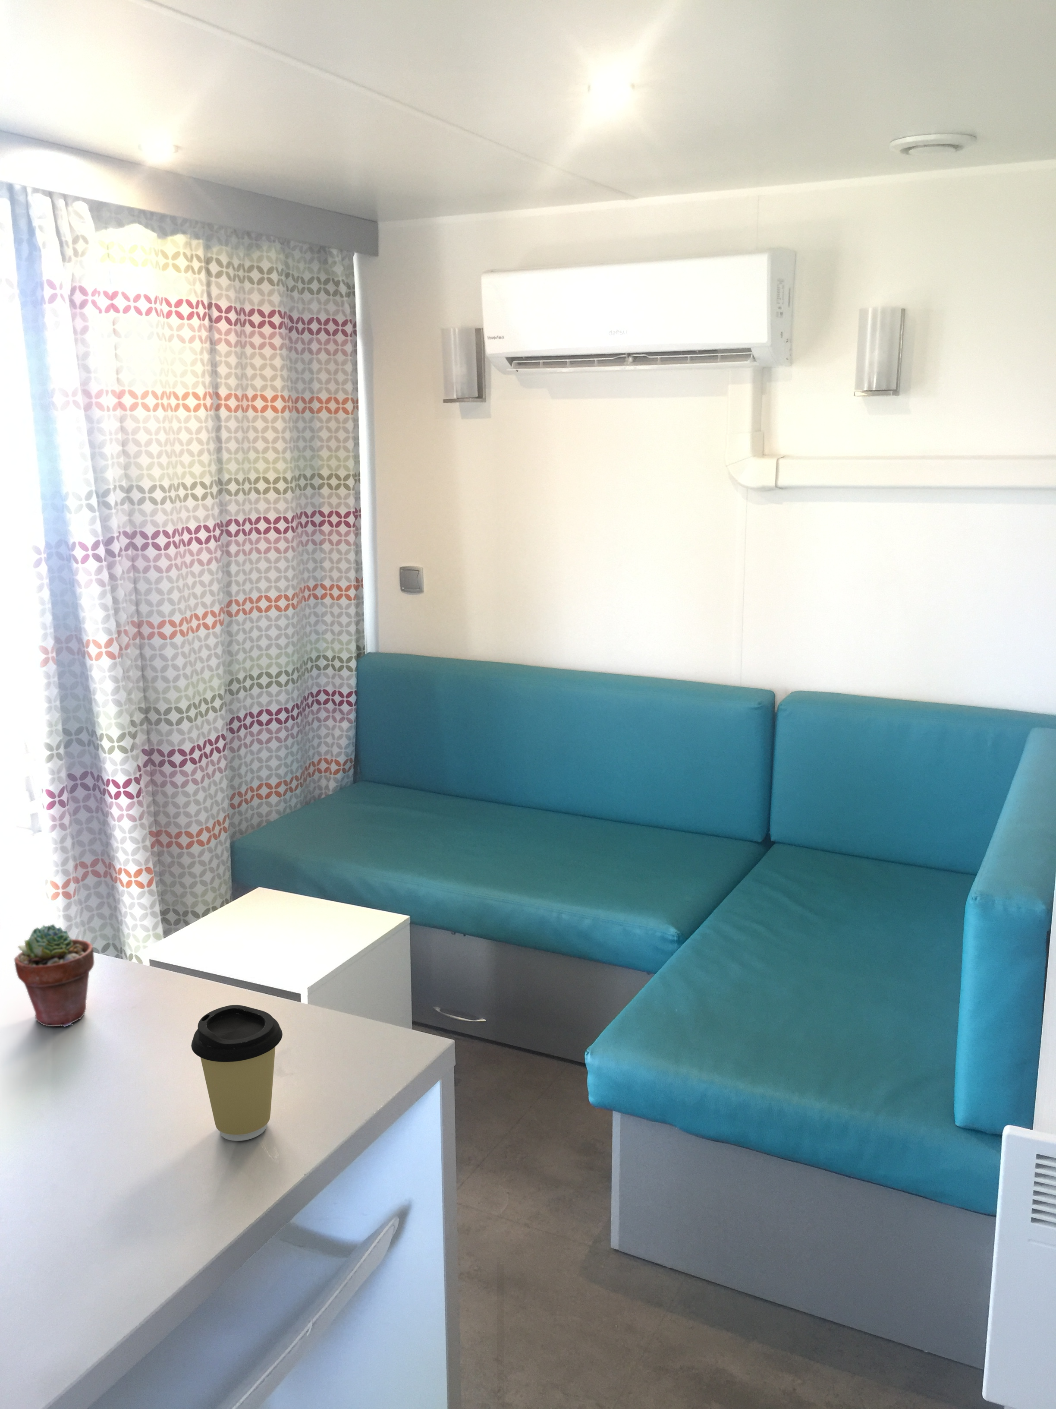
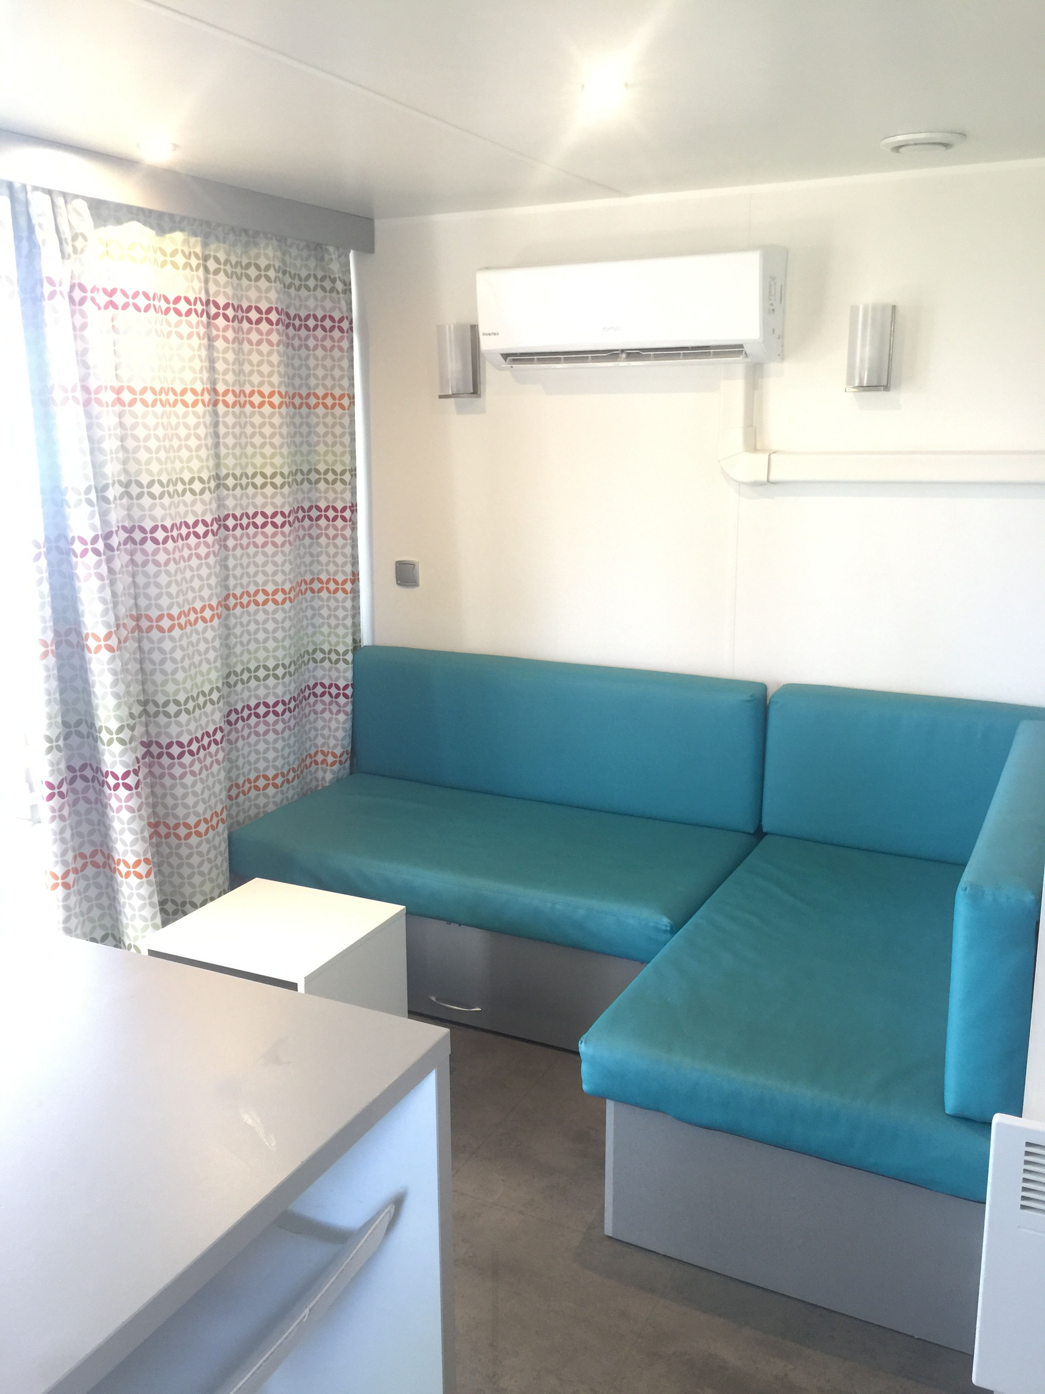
- potted succulent (55, 971)
- coffee cup (240, 1074)
